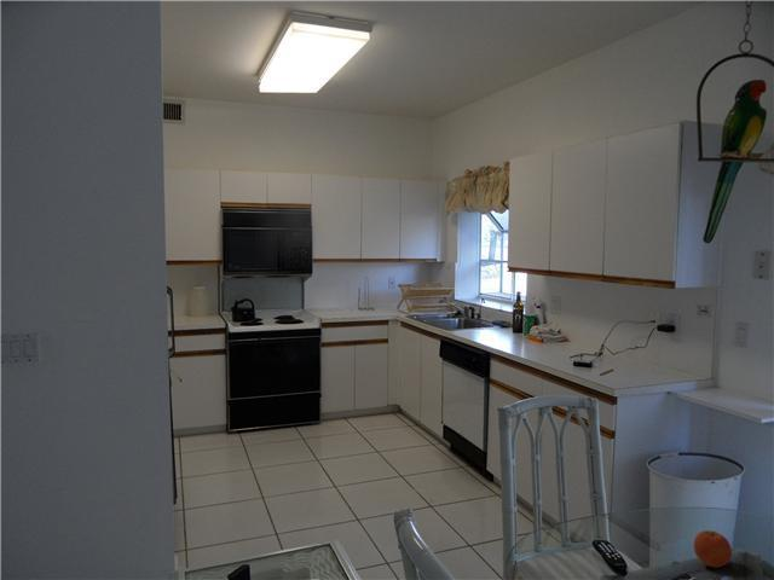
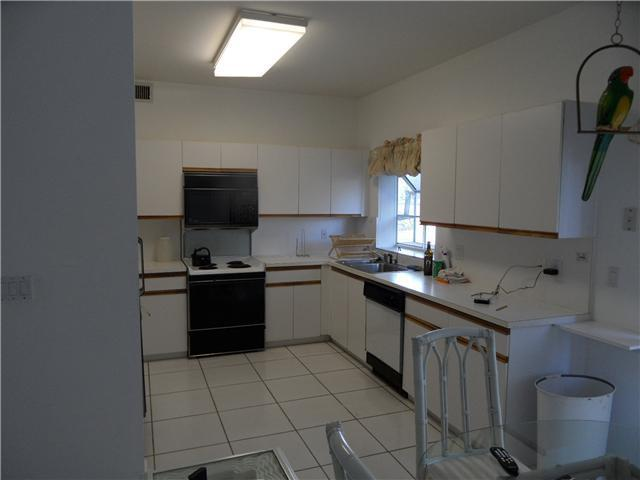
- fruit (712, 549)
